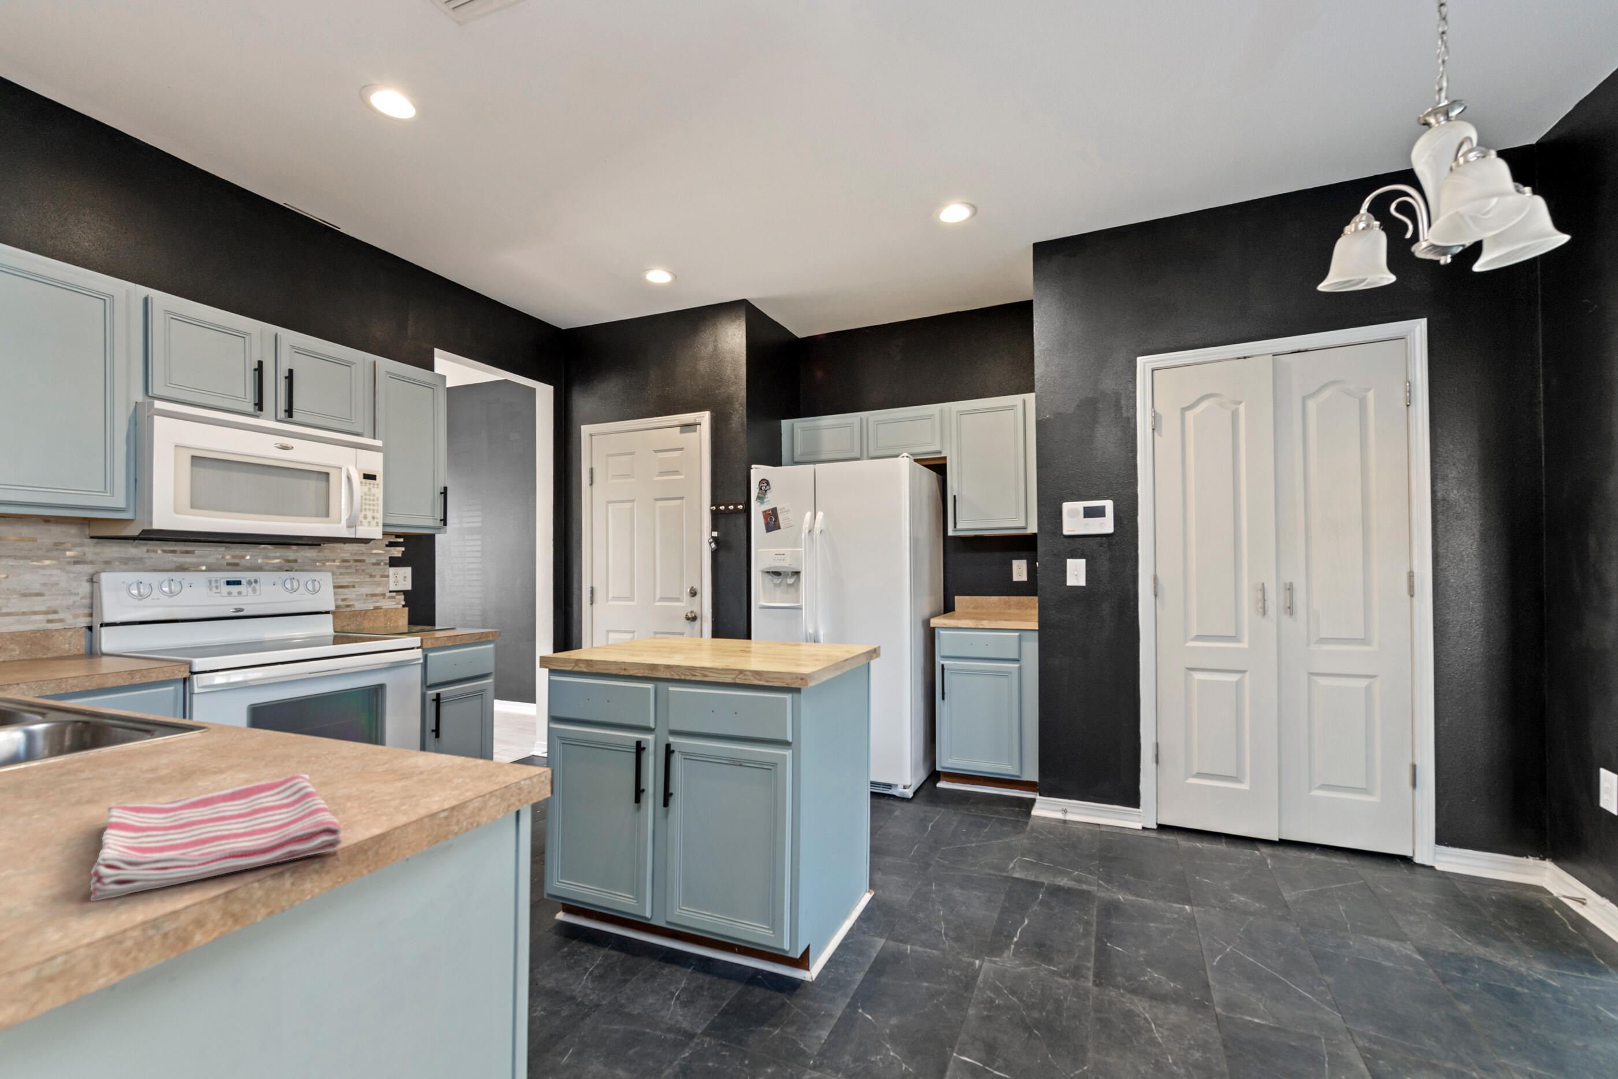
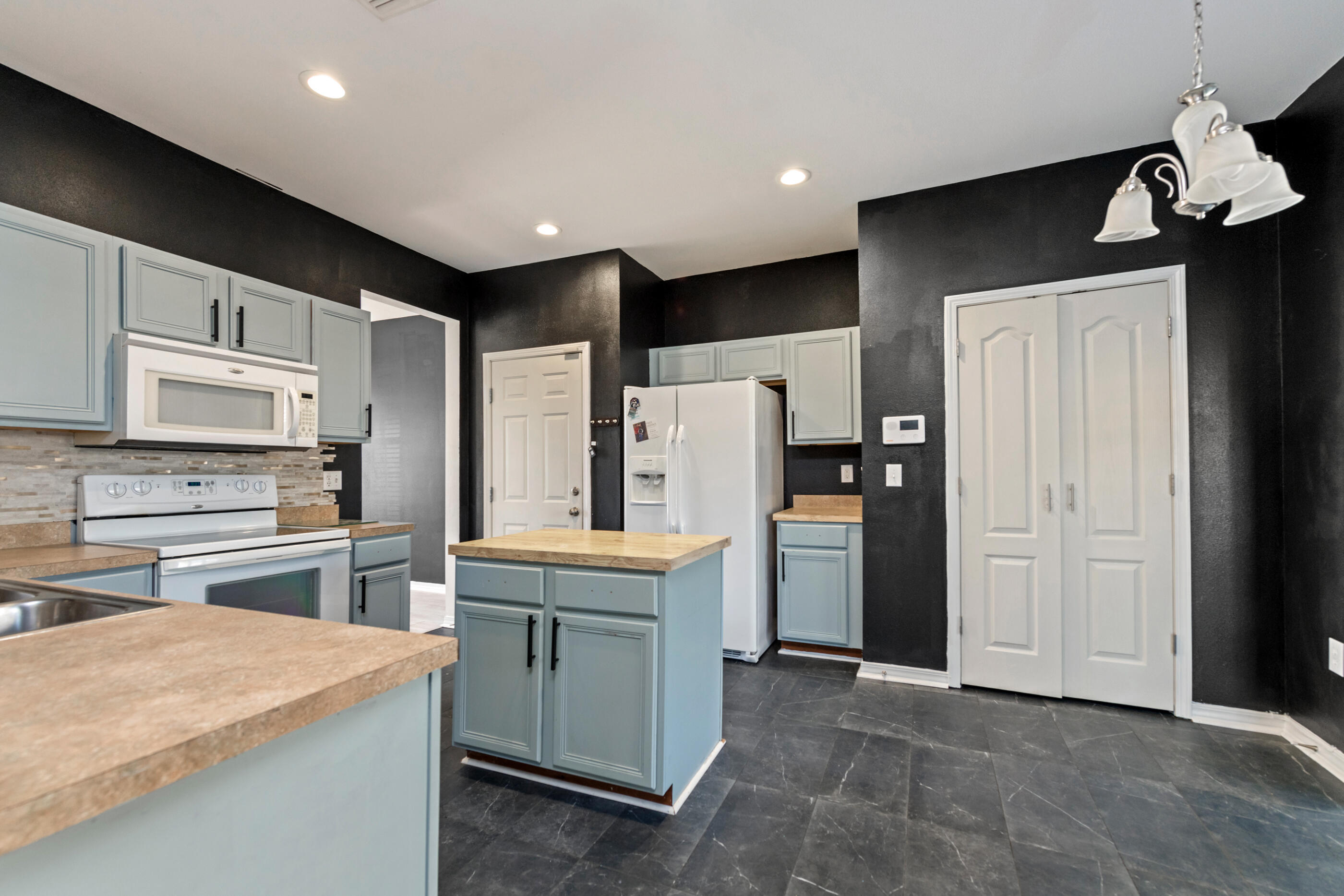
- dish towel (220, 819)
